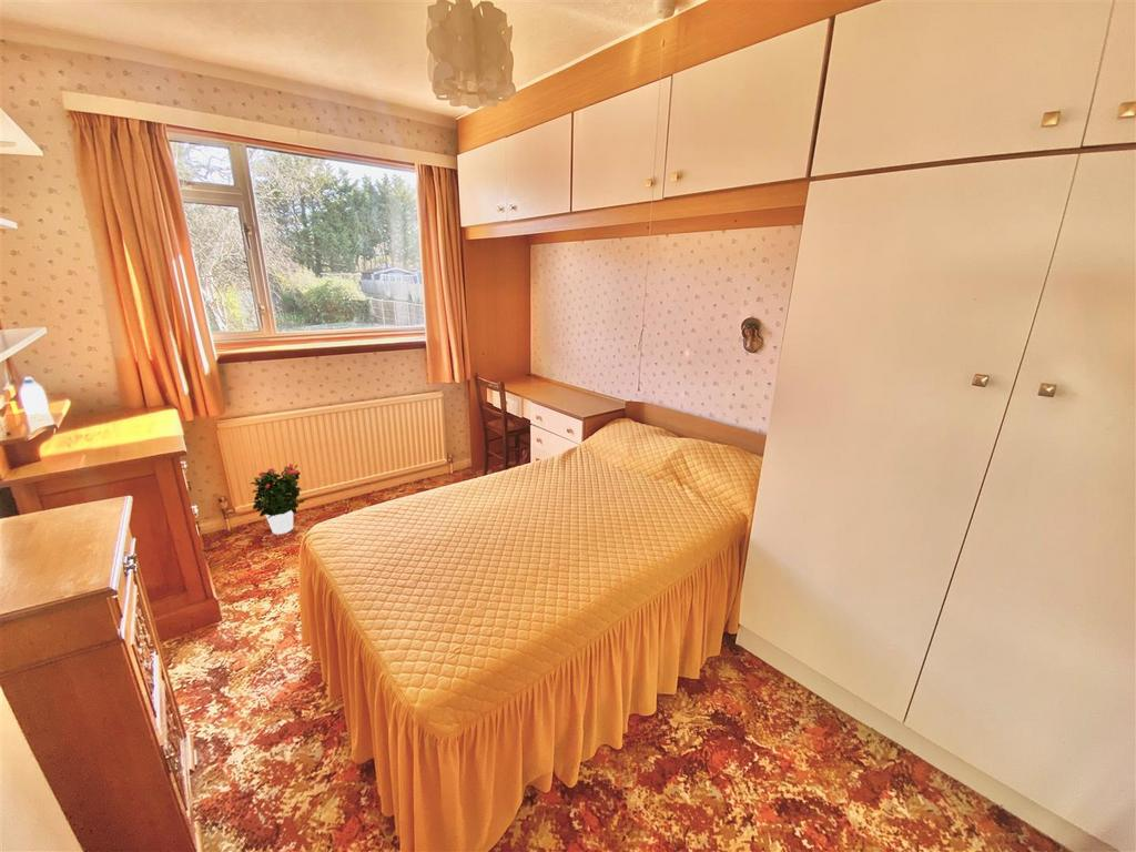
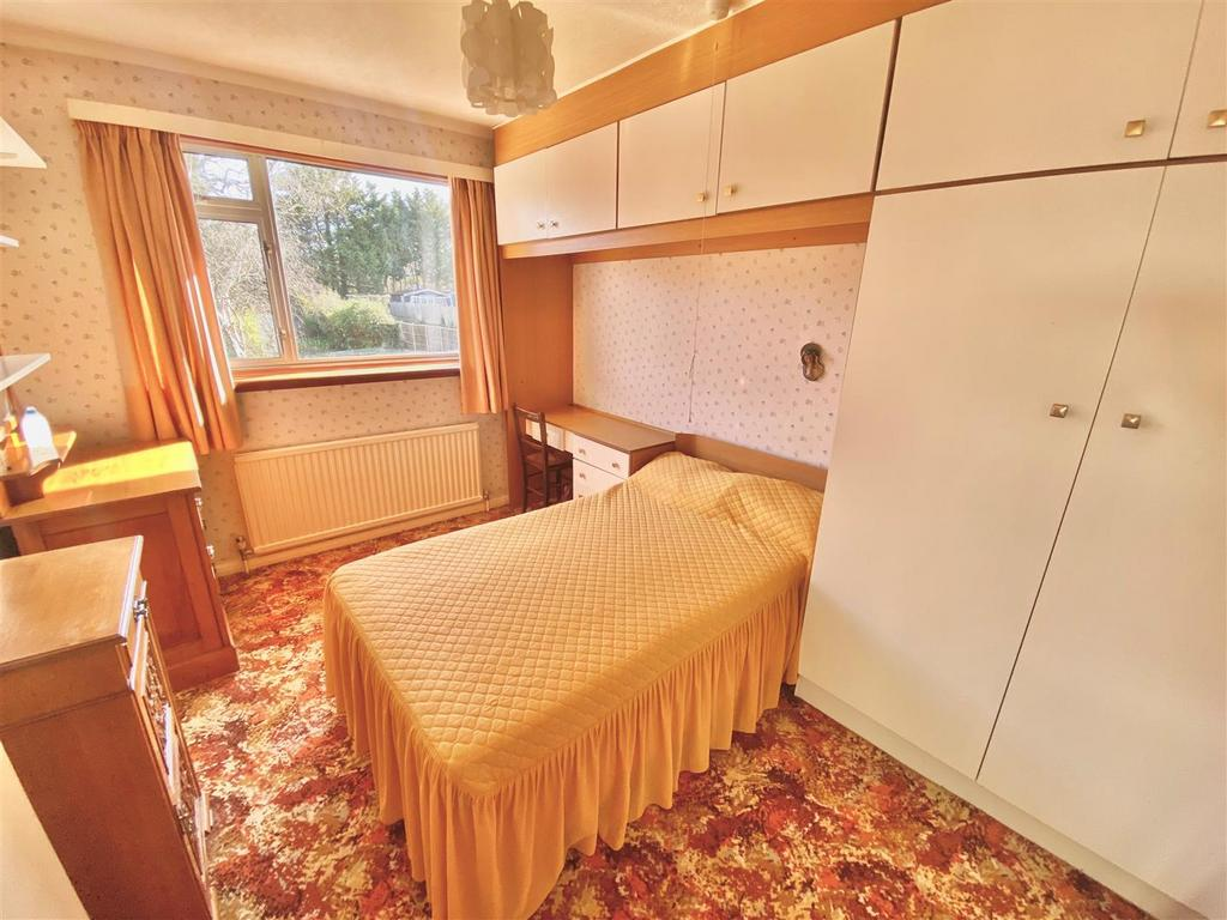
- potted flower (278, 499)
